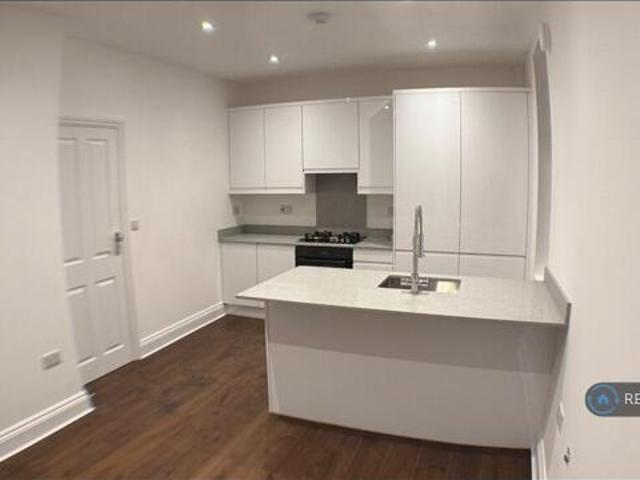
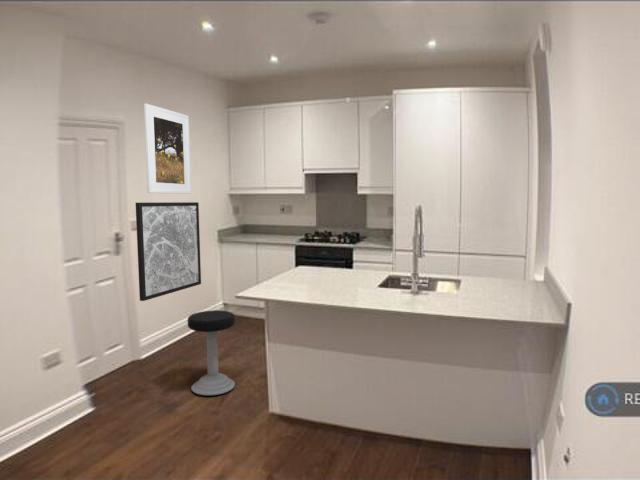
+ wall art (171, 247)
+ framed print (169, 152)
+ stool (212, 351)
